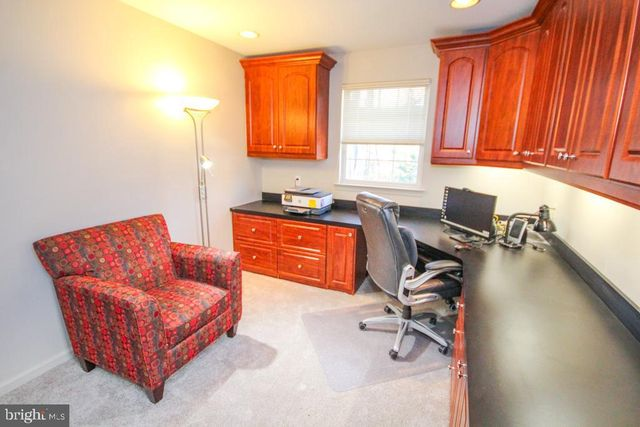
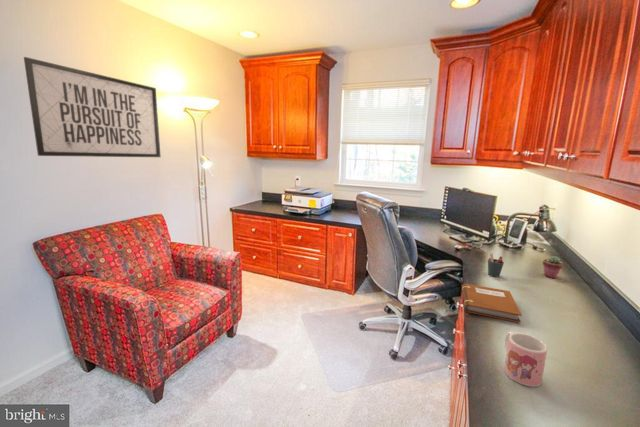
+ potted succulent (552, 266)
+ pen holder (495, 264)
+ notebook (487, 300)
+ mirror (105, 116)
+ mug (521, 355)
